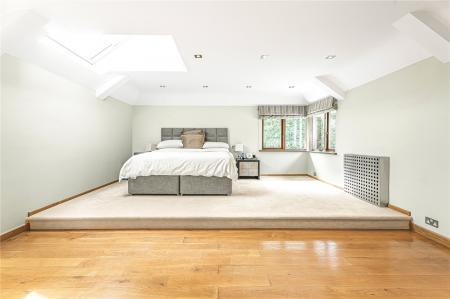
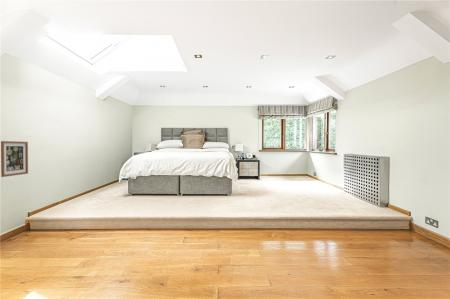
+ wall art (15, 158)
